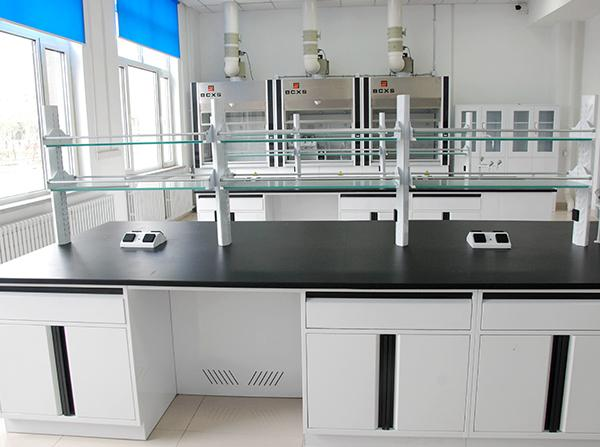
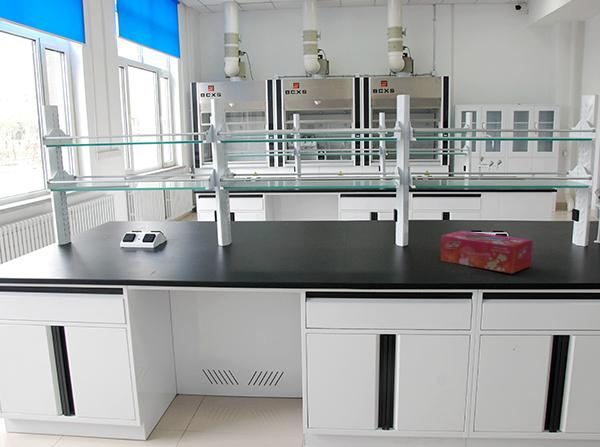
+ tissue box (485, 250)
